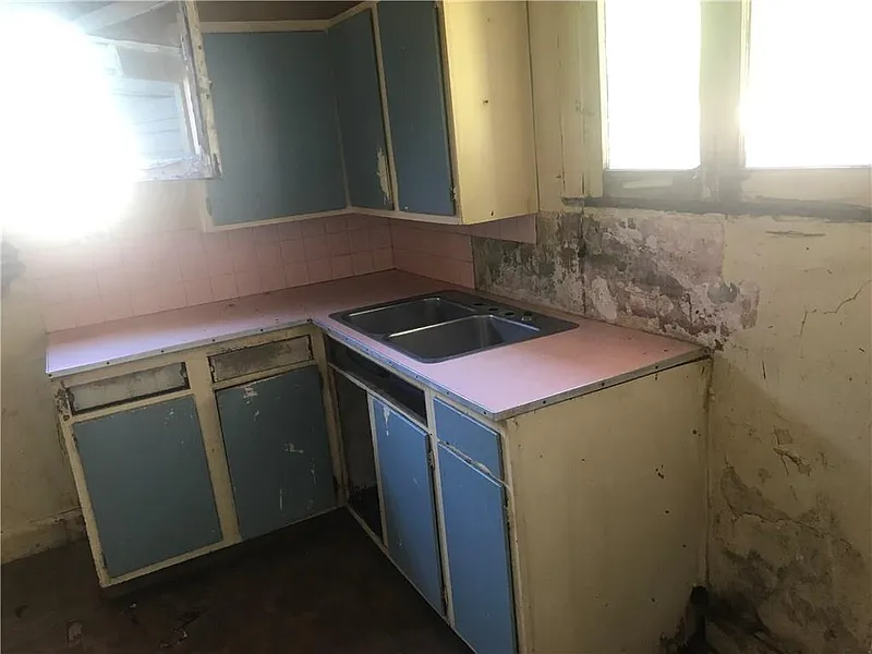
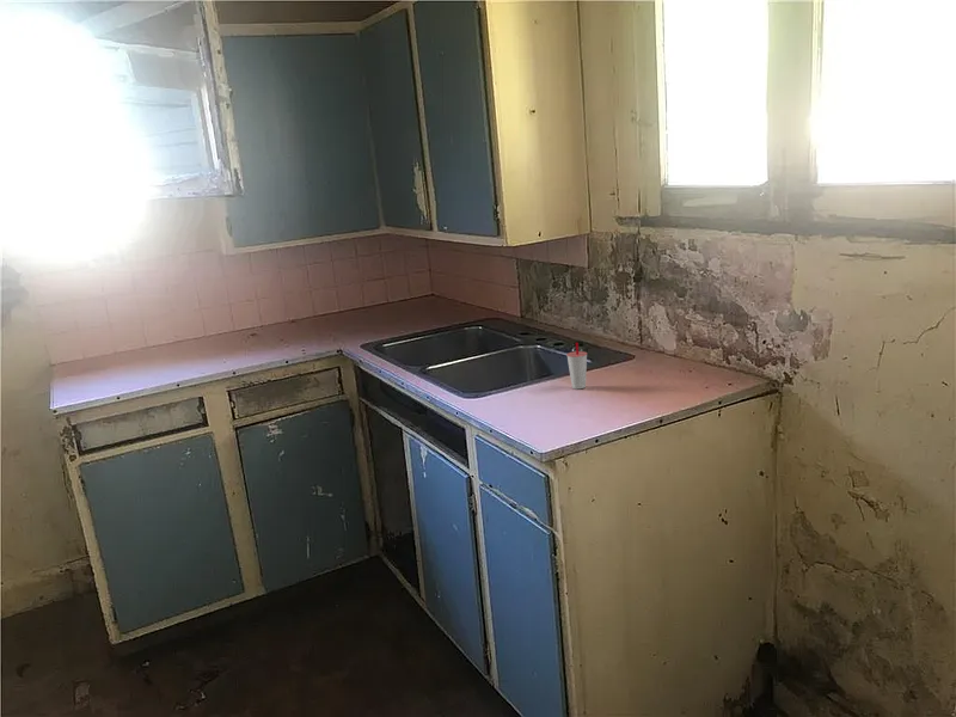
+ cup (577, 364)
